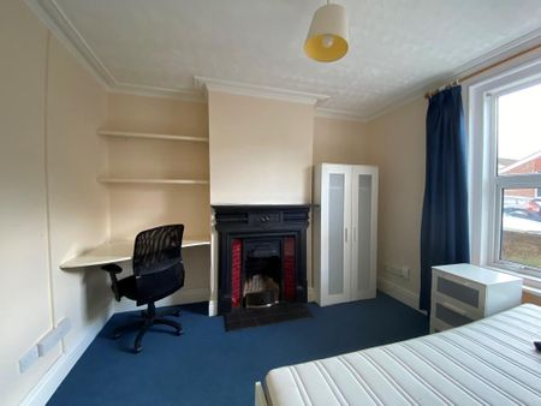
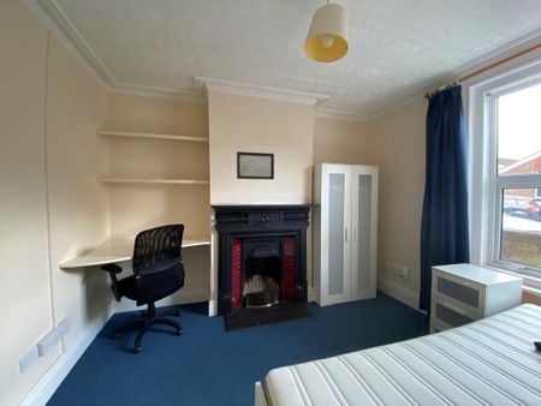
+ wall art (255, 166)
